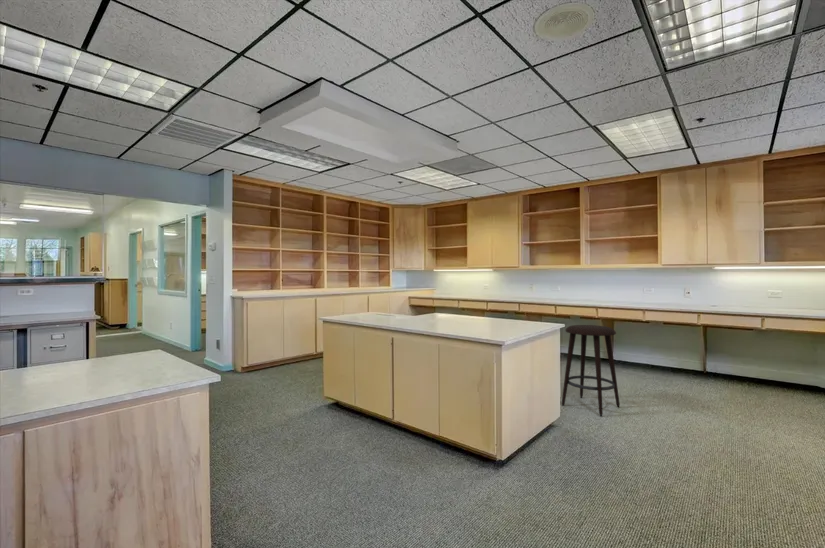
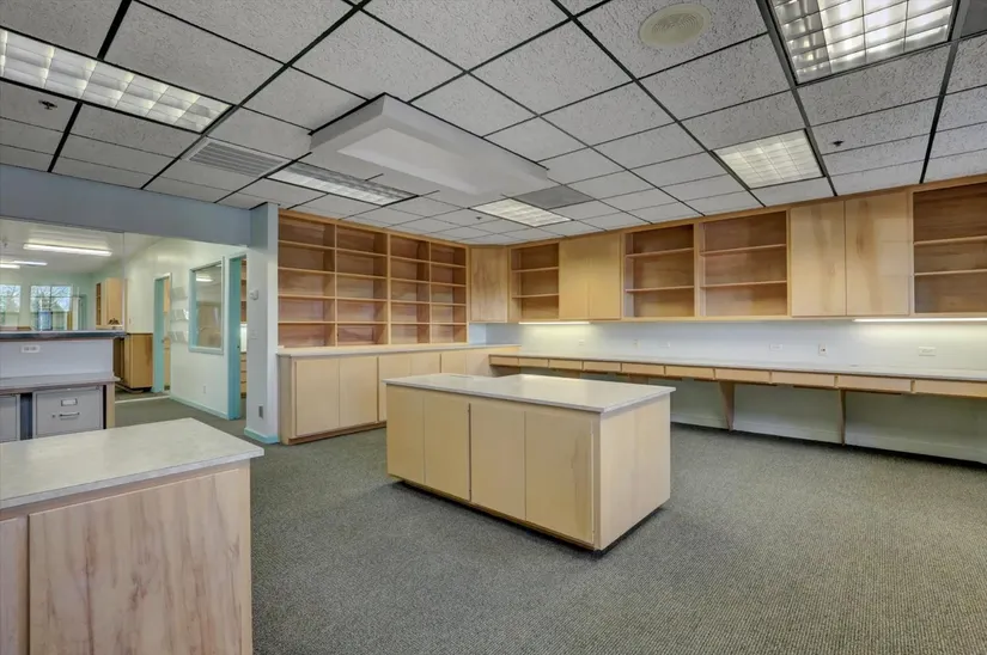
- stool (595, 365)
